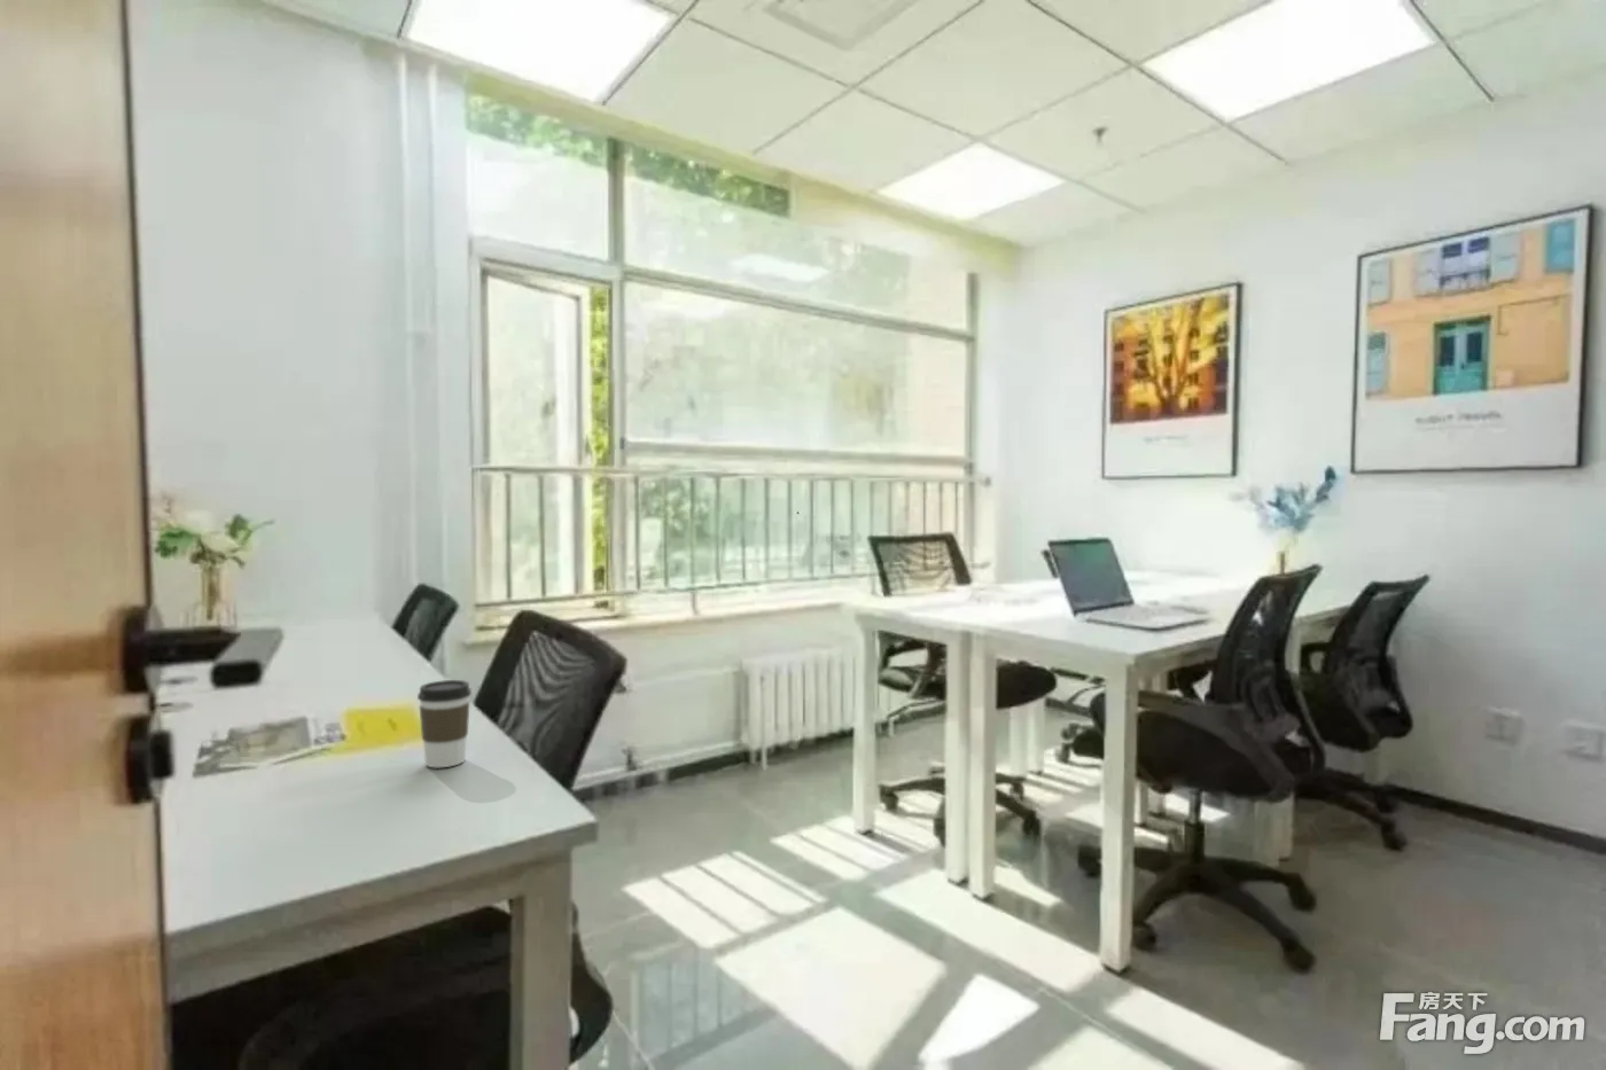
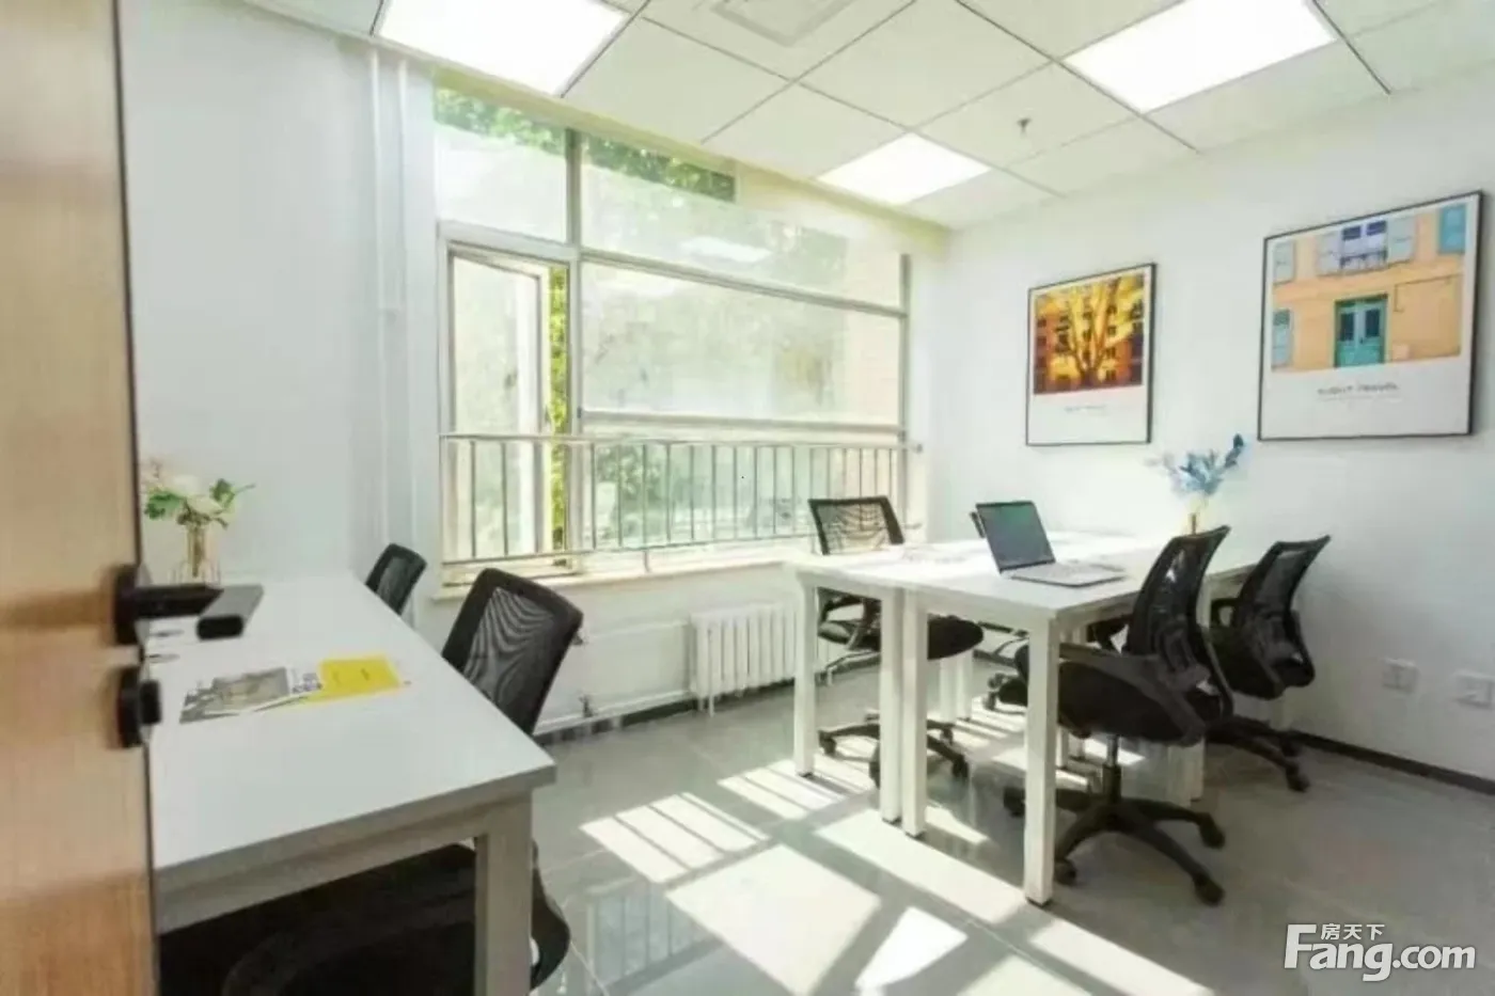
- coffee cup (445, 722)
